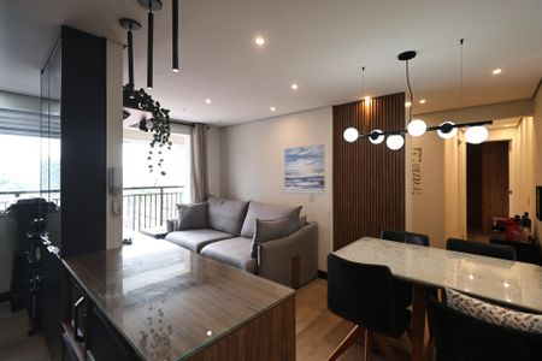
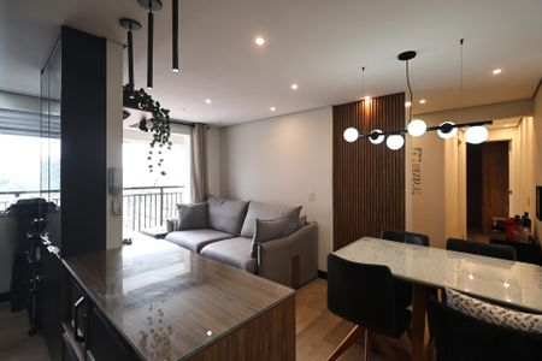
- wall art (304, 170)
